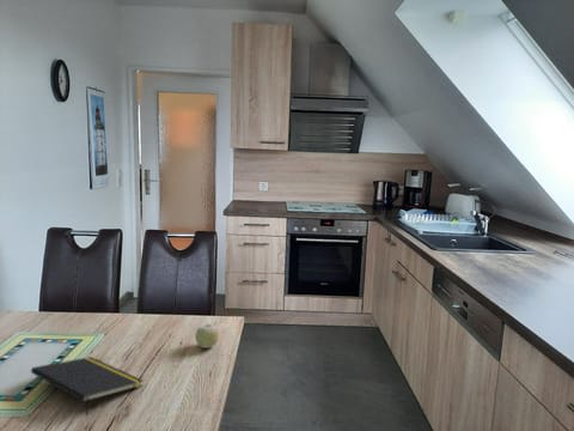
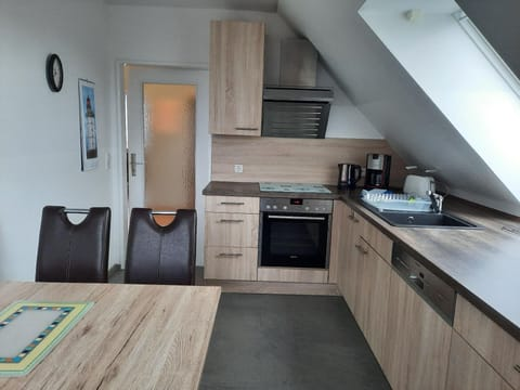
- fruit (207, 334)
- notepad (87, 376)
